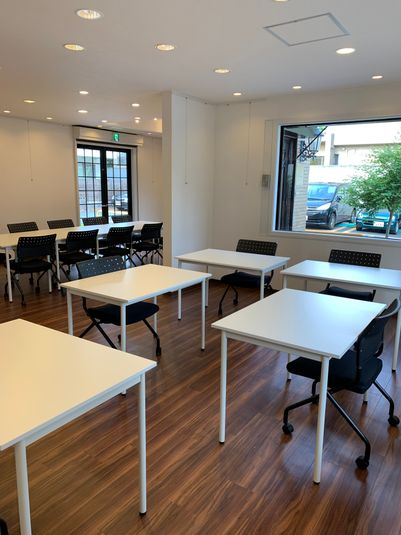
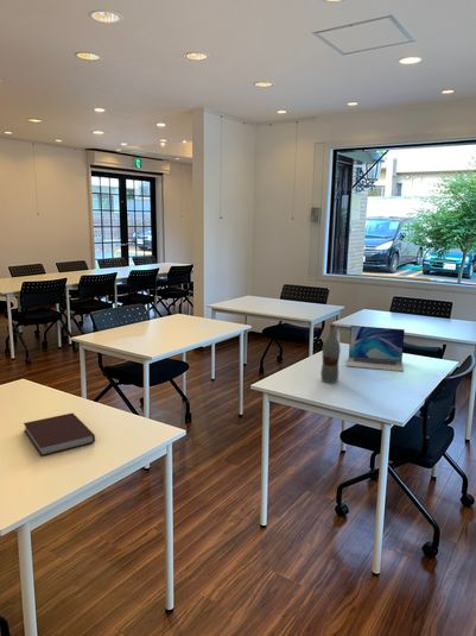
+ notebook (58, 432)
+ bottle (330, 352)
+ laptop (375, 347)
